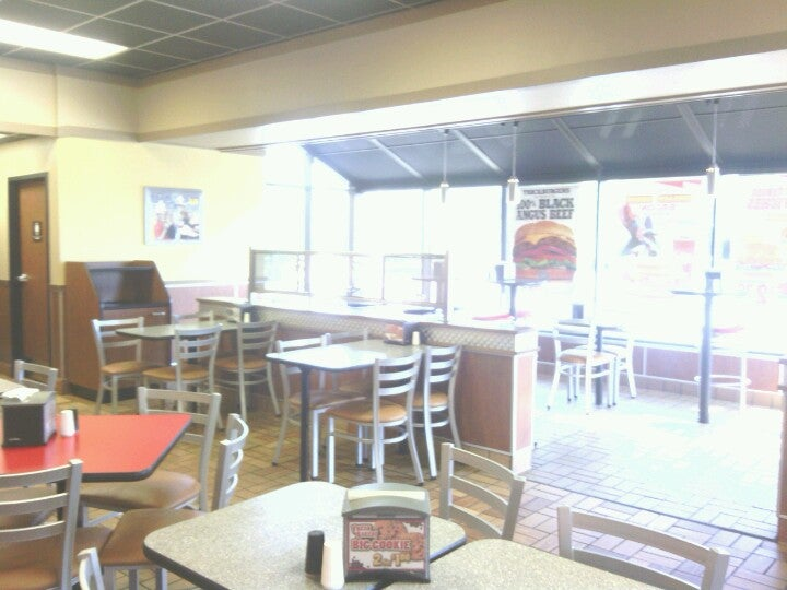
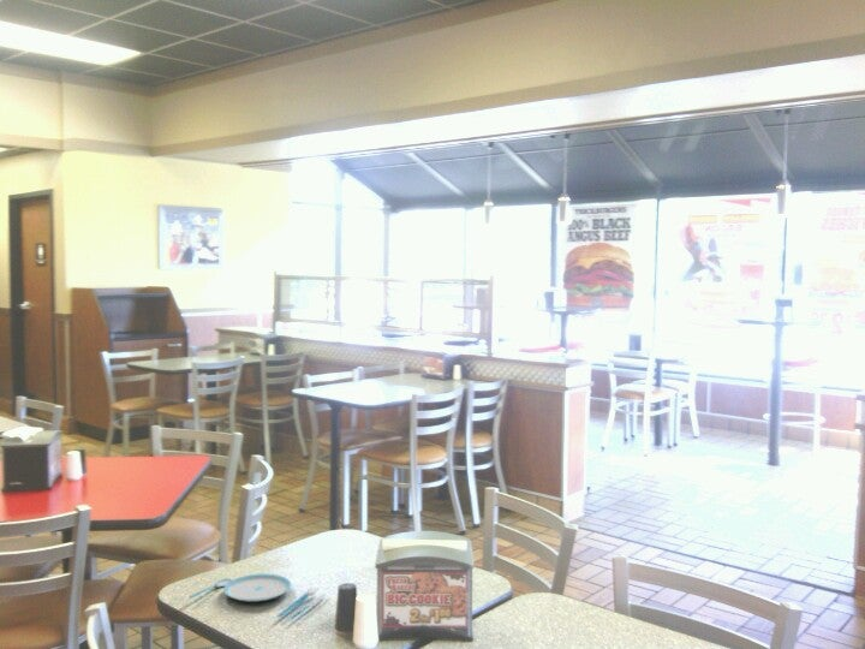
+ plate (260, 593)
